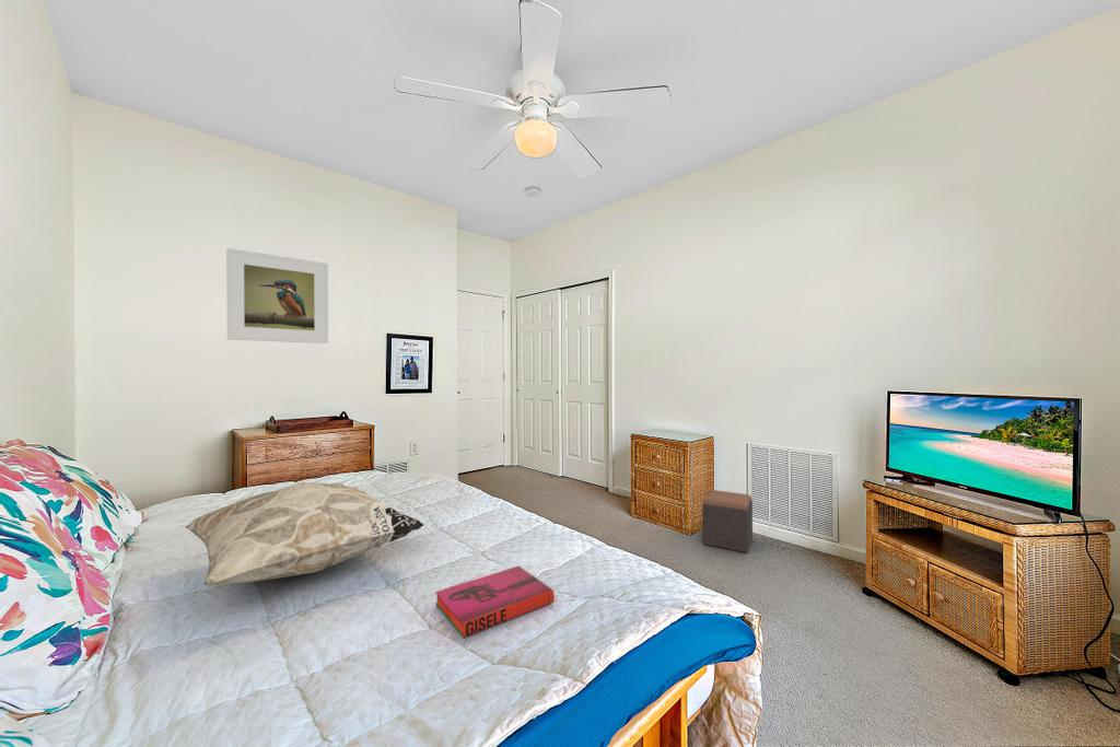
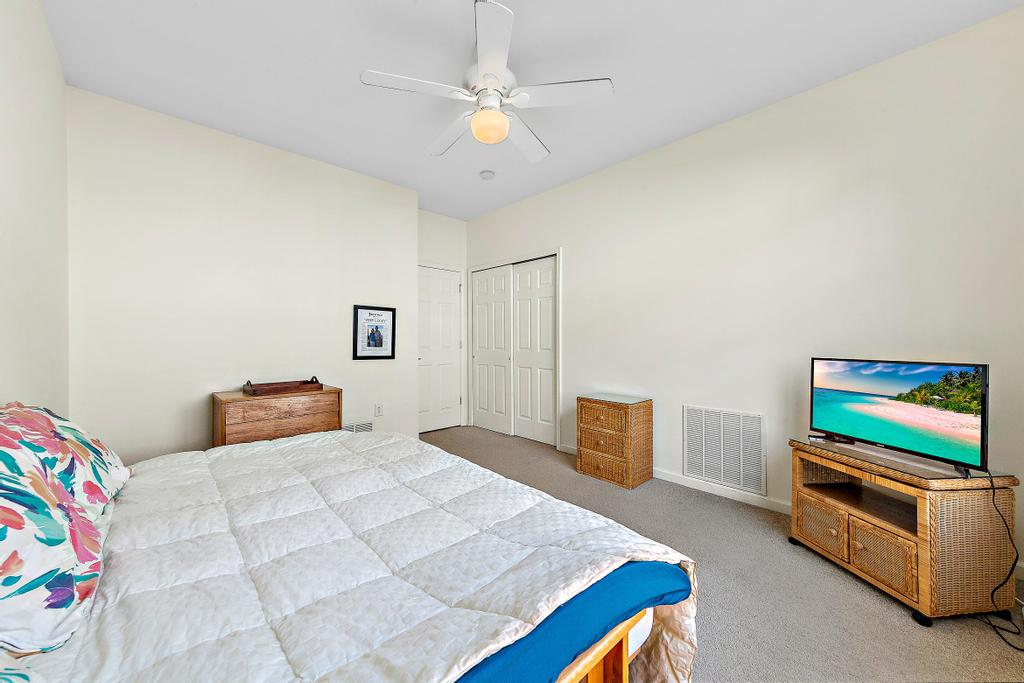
- footstool (727, 518)
- hardback book (494, 597)
- decorative pillow (305, 525)
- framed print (280, 299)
